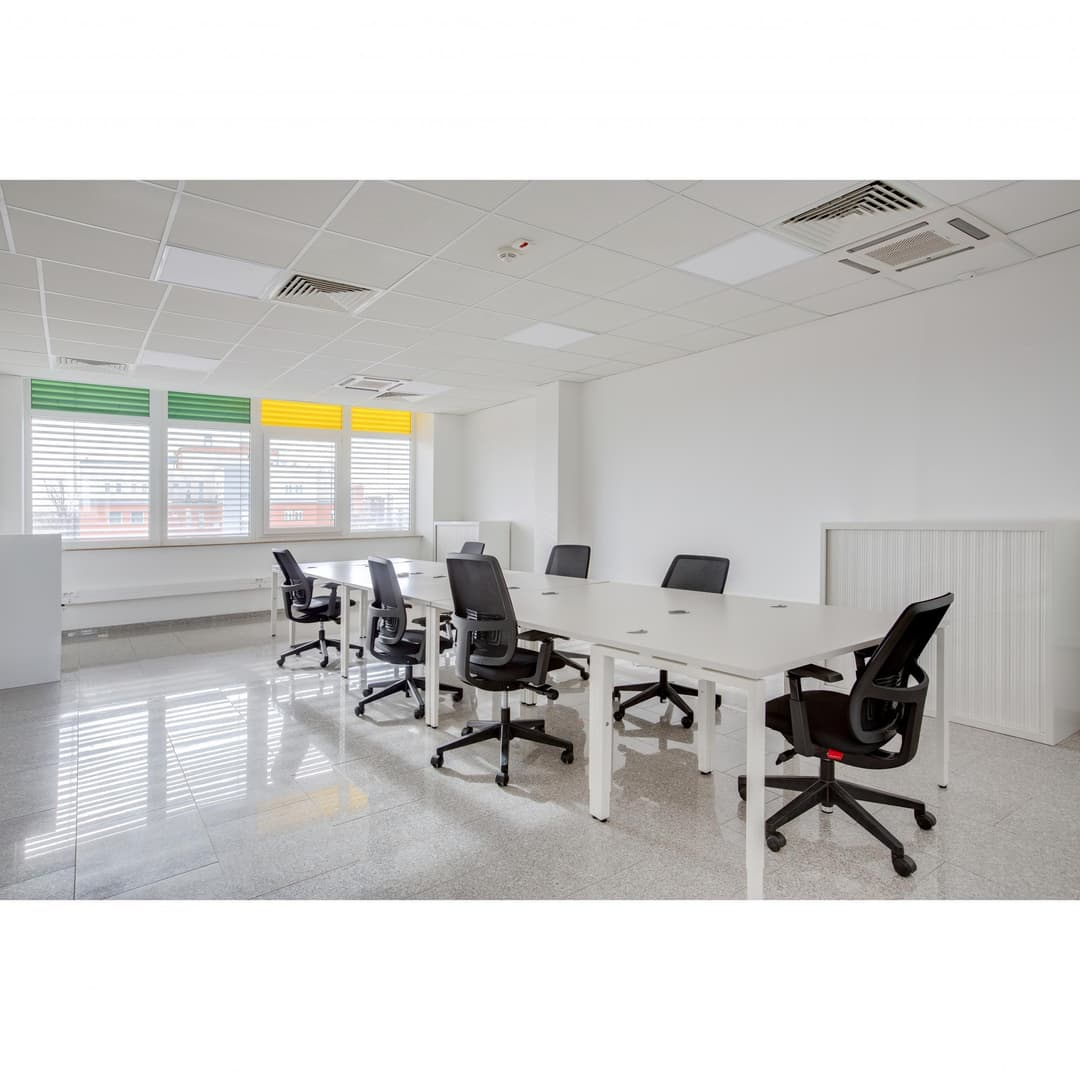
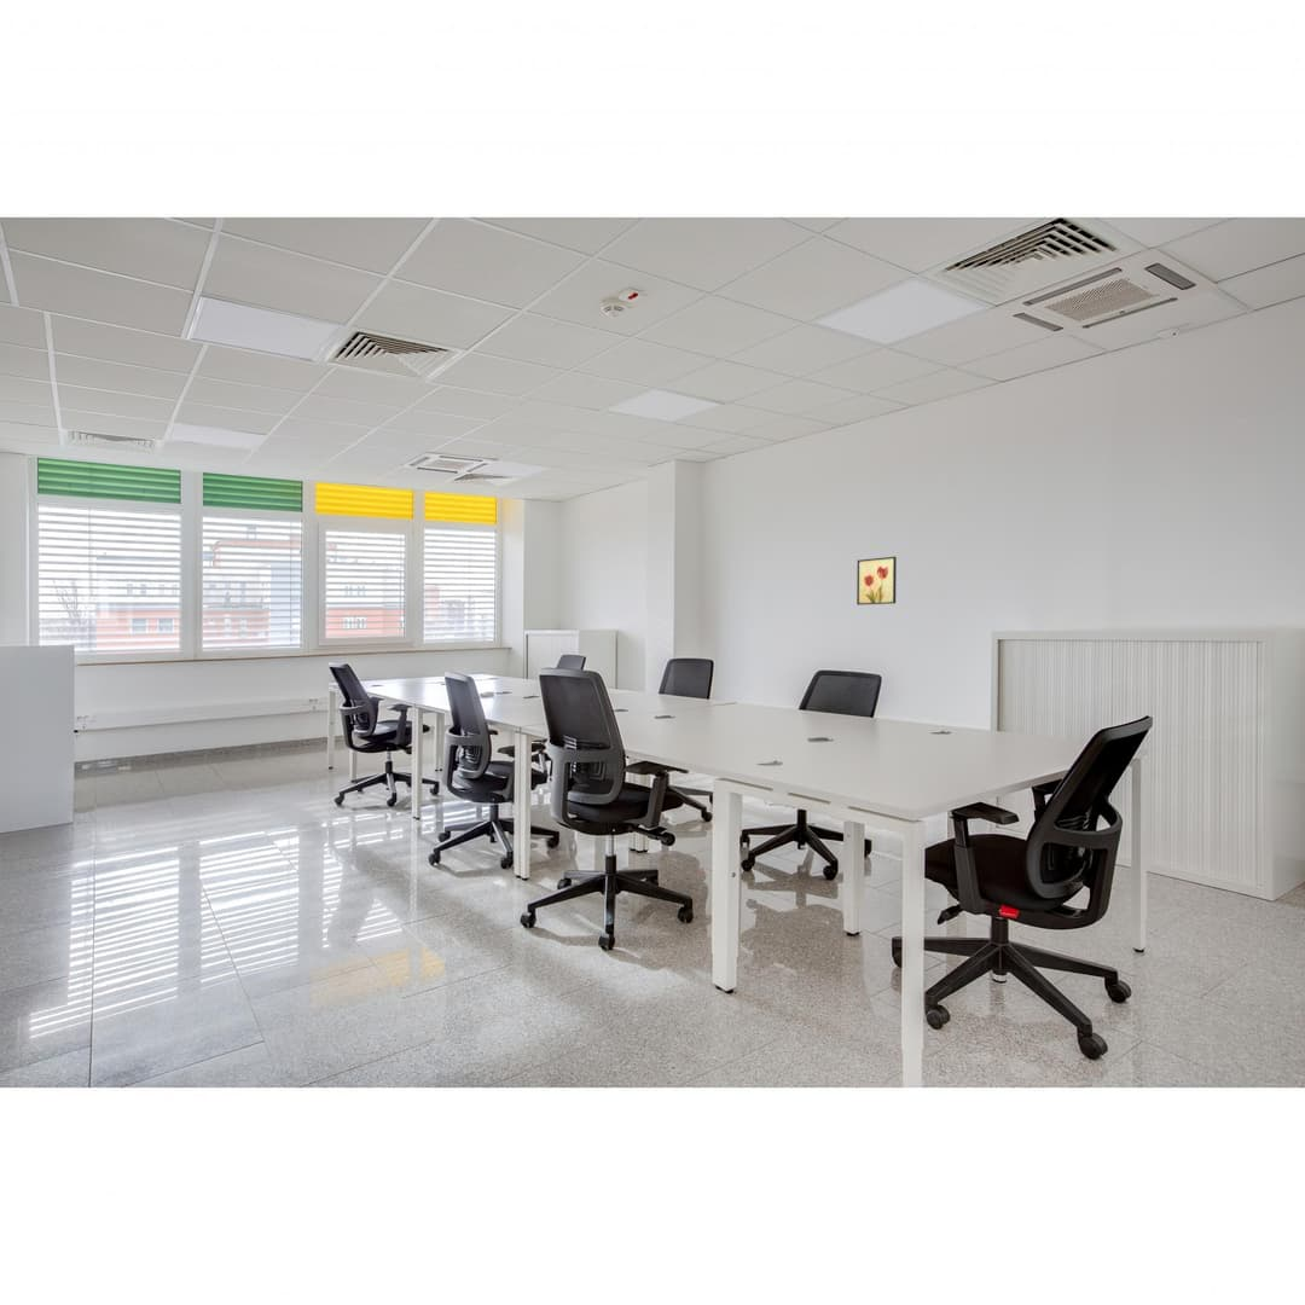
+ wall art (876, 581)
